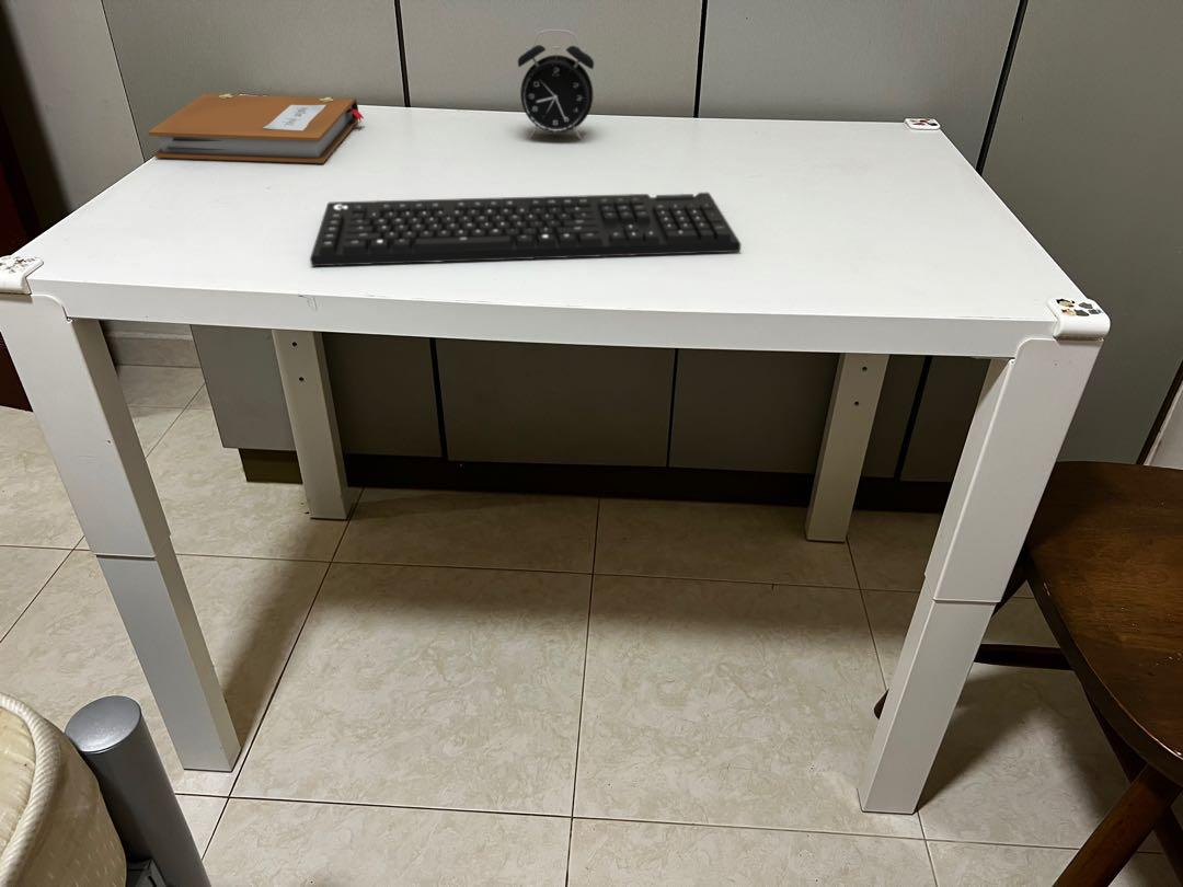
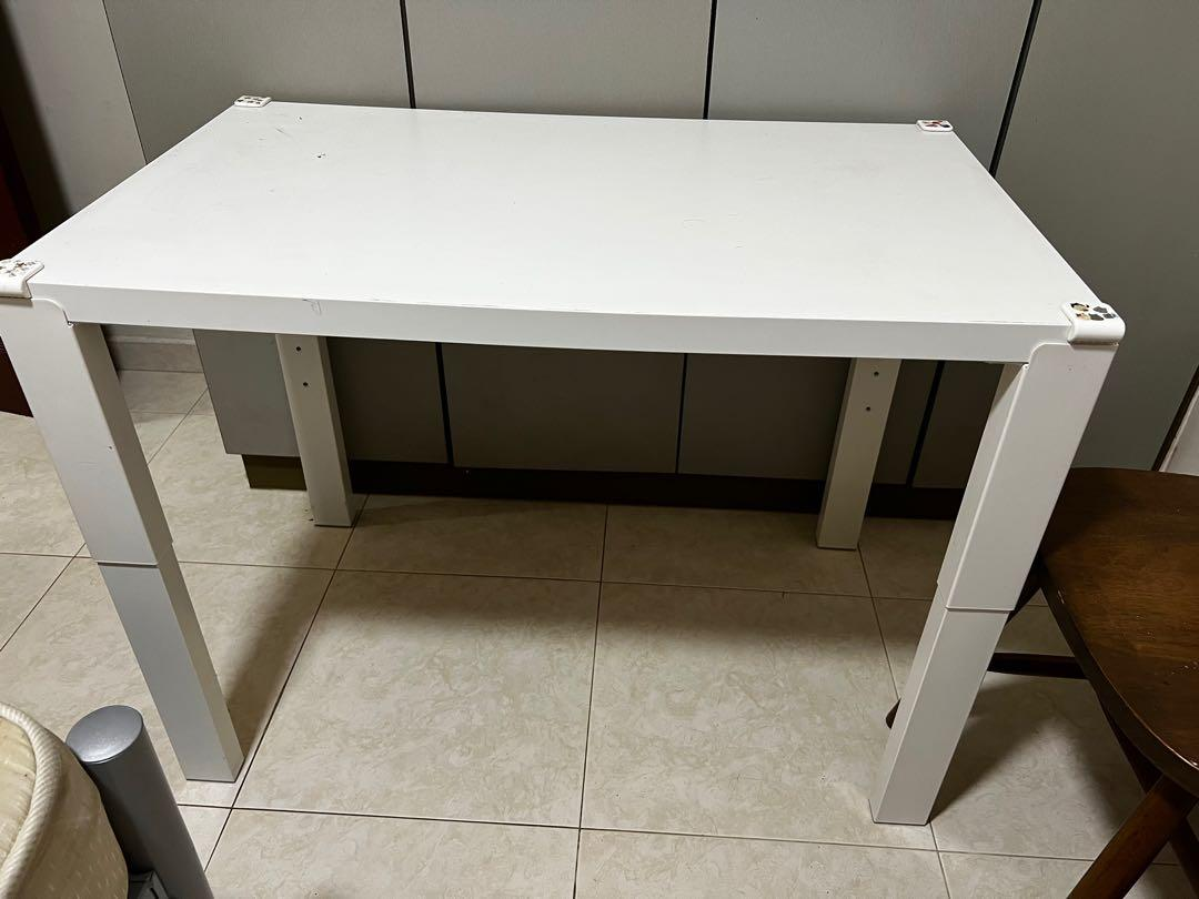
- notebook (266, 125)
- alarm clock (555, 84)
- keyboard (527, 223)
